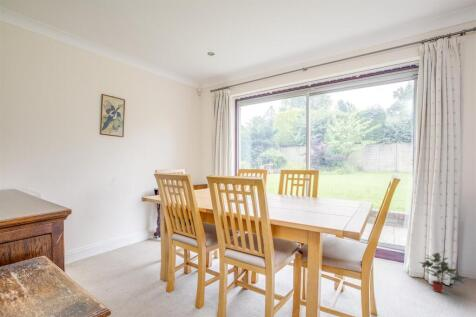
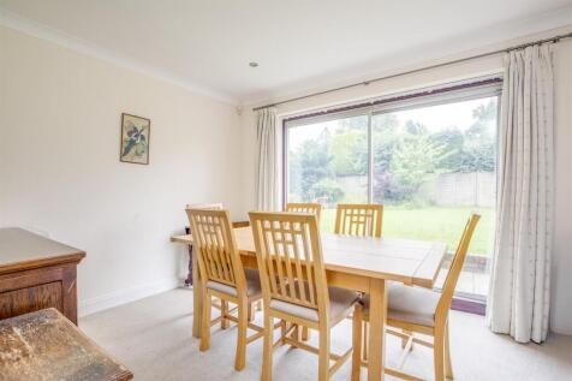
- potted plant (442, 272)
